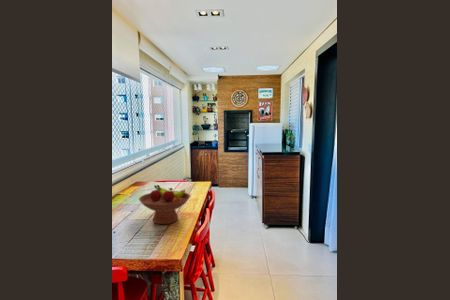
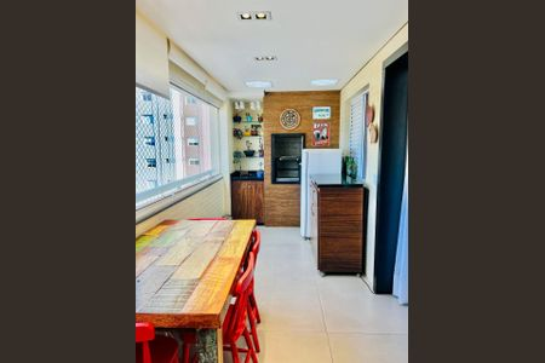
- fruit bowl (165, 204)
